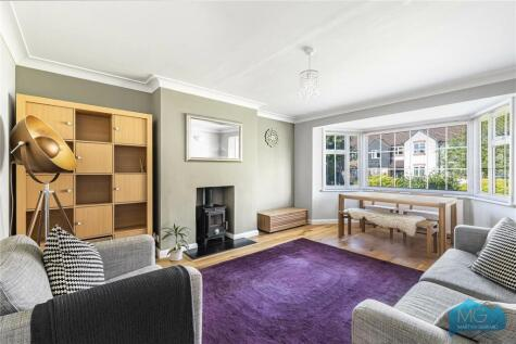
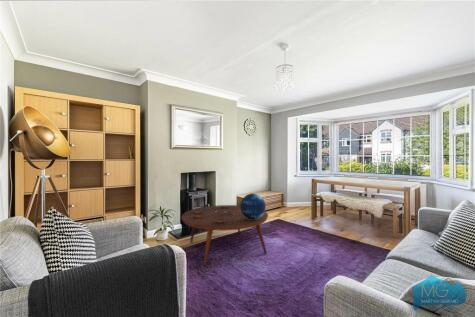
+ decorative sphere (252, 205)
+ coffee table (225, 229)
